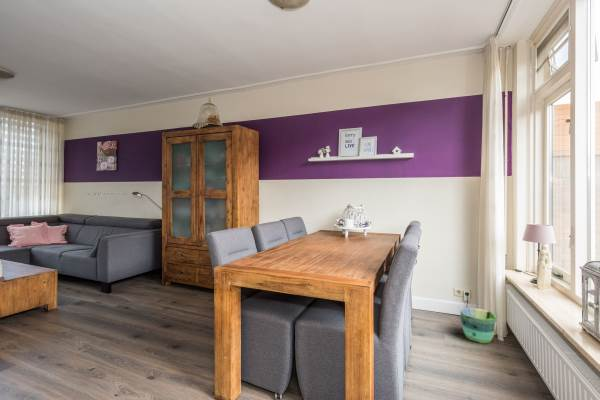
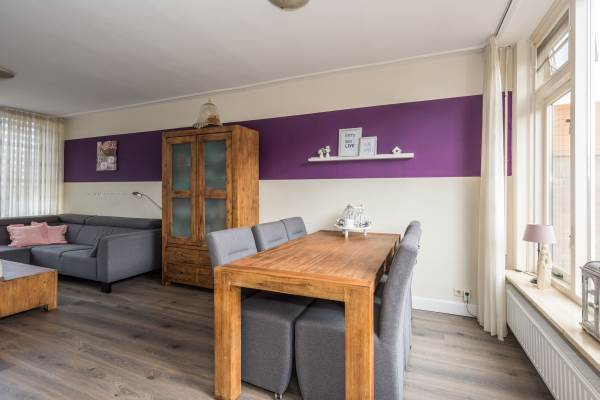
- planter pot (478, 325)
